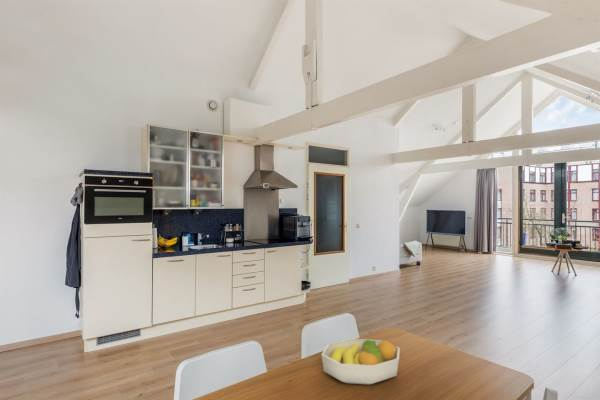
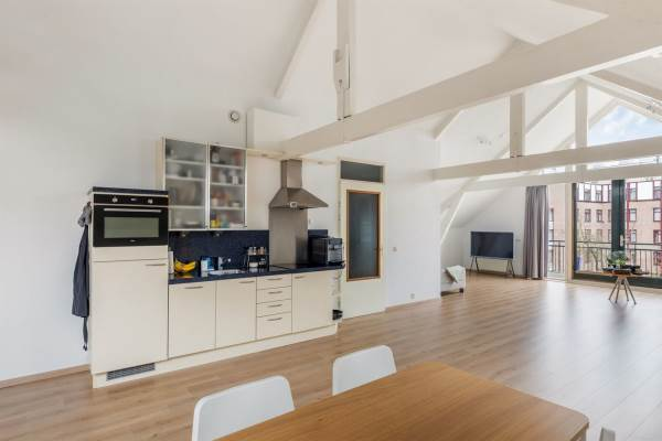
- fruit bowl (361, 357)
